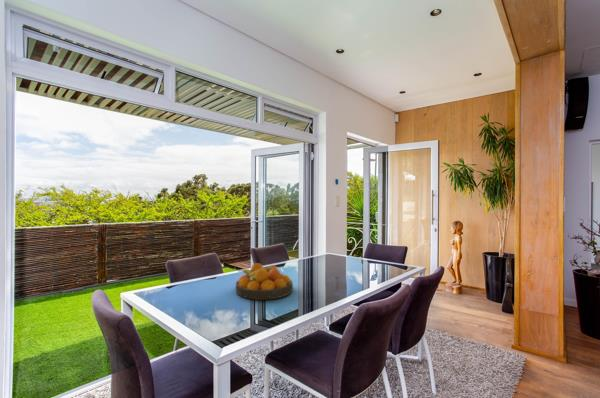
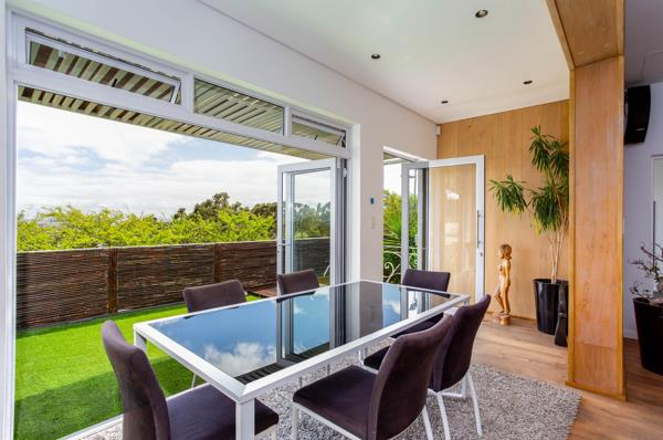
- fruit bowl (264, 278)
